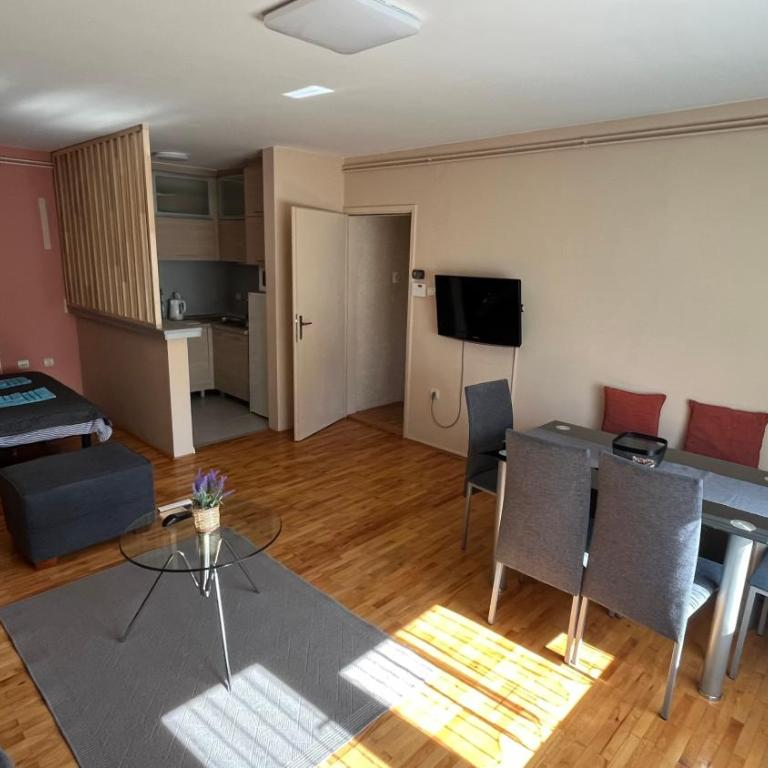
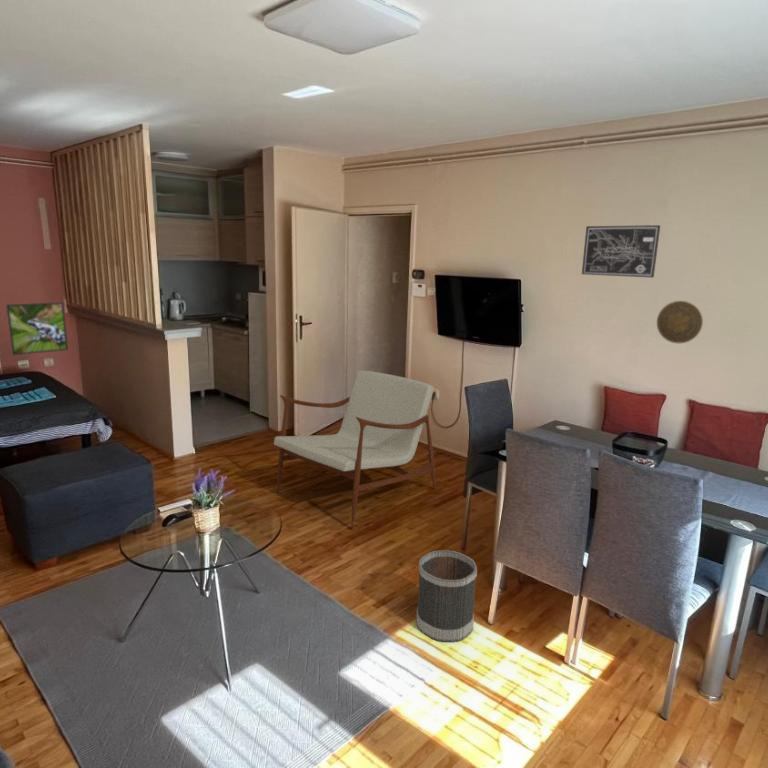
+ armchair (356, 439)
+ wastebasket (446, 594)
+ decorative plate (678, 322)
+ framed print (38, 328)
+ wall art (619, 251)
